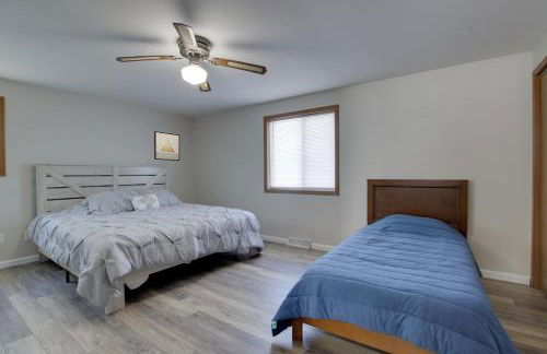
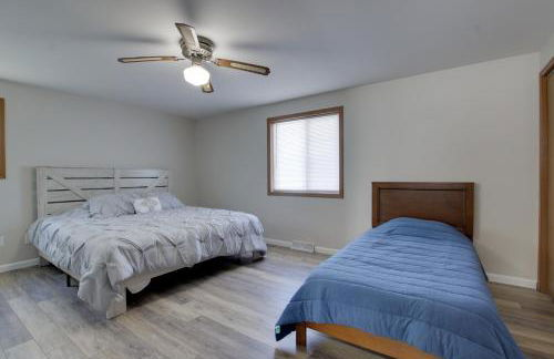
- wall art (167, 146)
